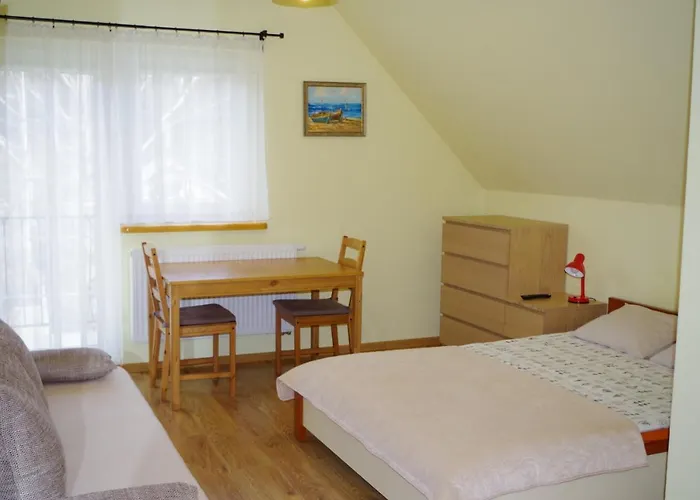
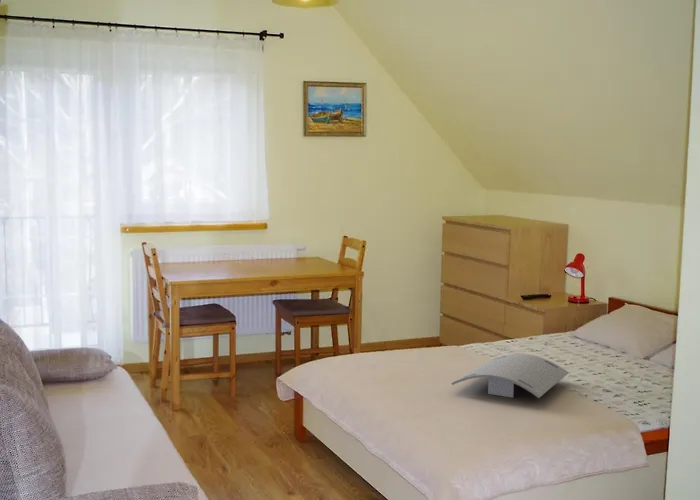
+ serving tray (511, 376)
